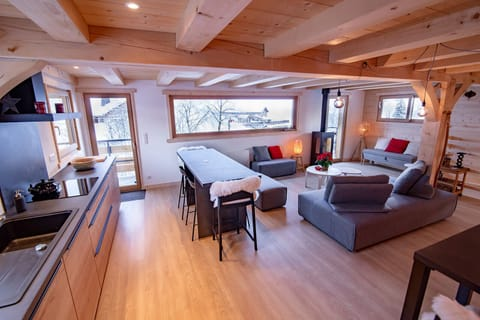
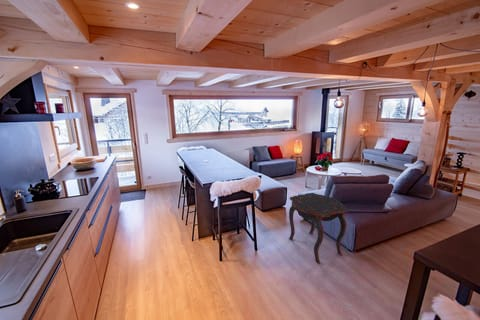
+ side table (314, 224)
